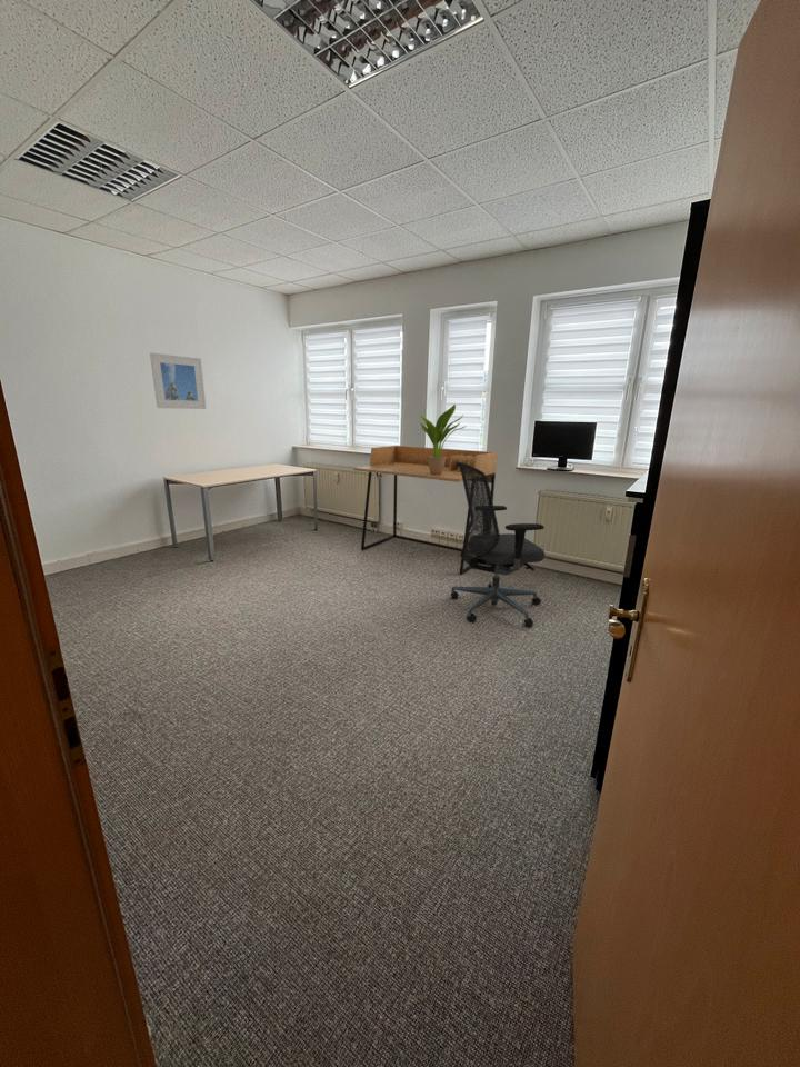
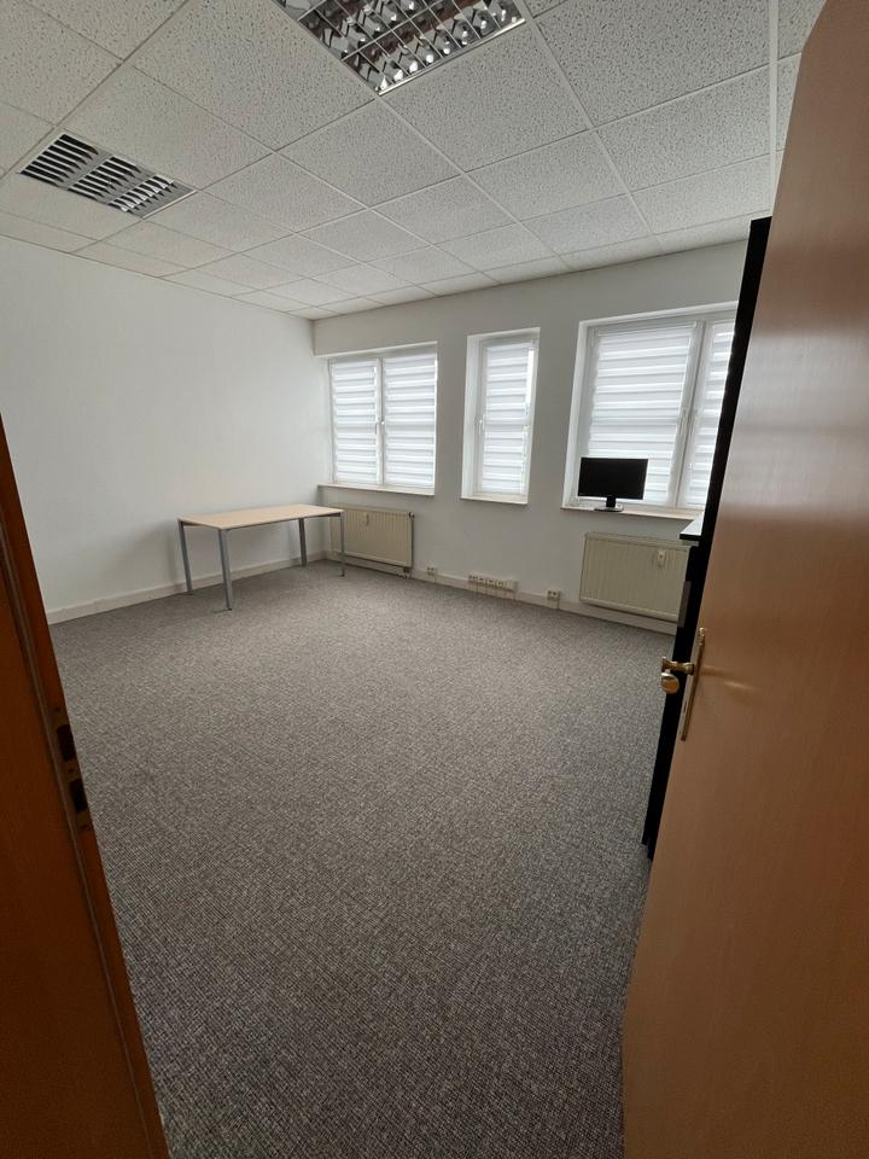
- office chair (503, 538)
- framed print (179, 382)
- desk (396, 503)
- potted plant (442, 439)
